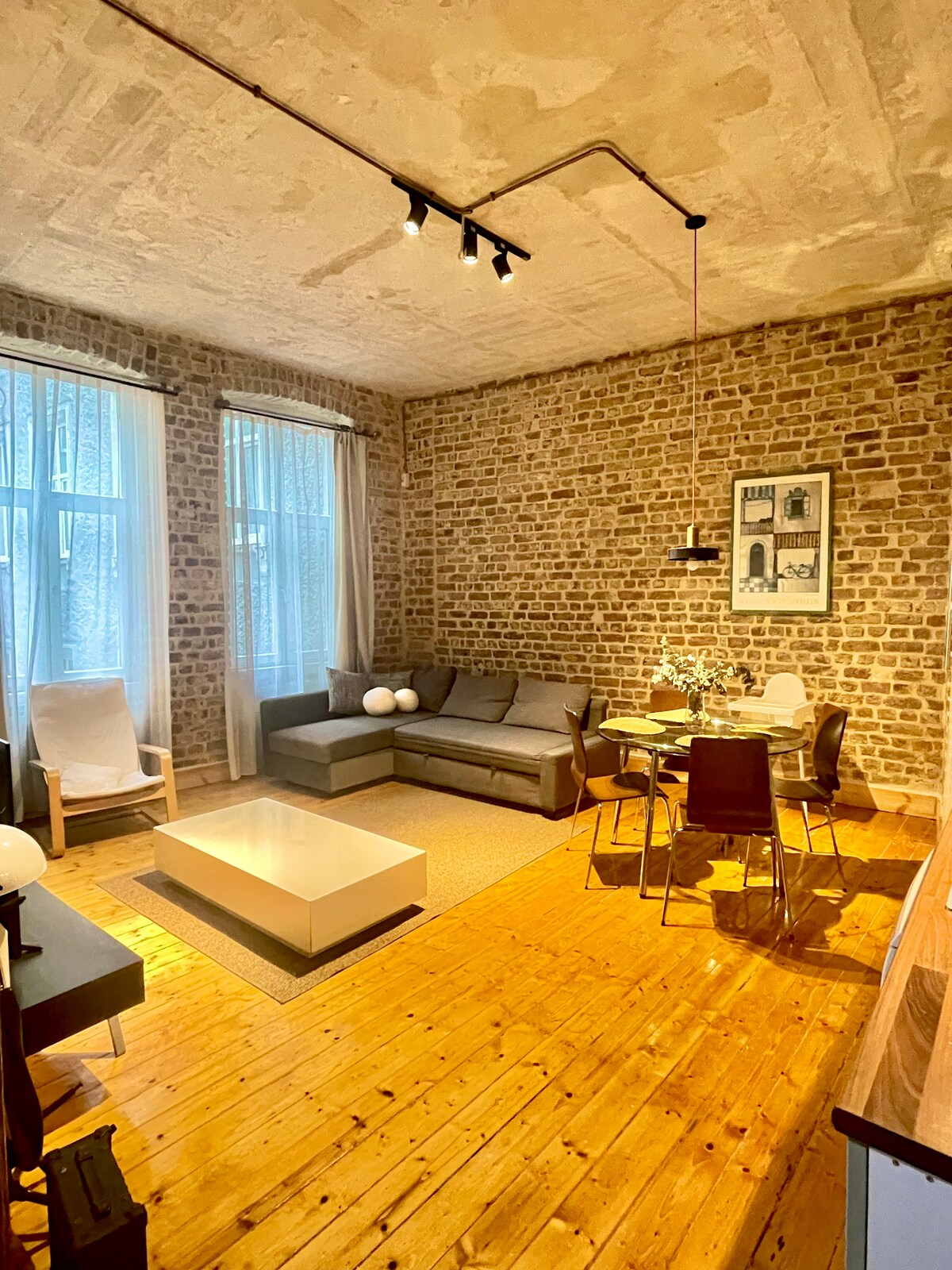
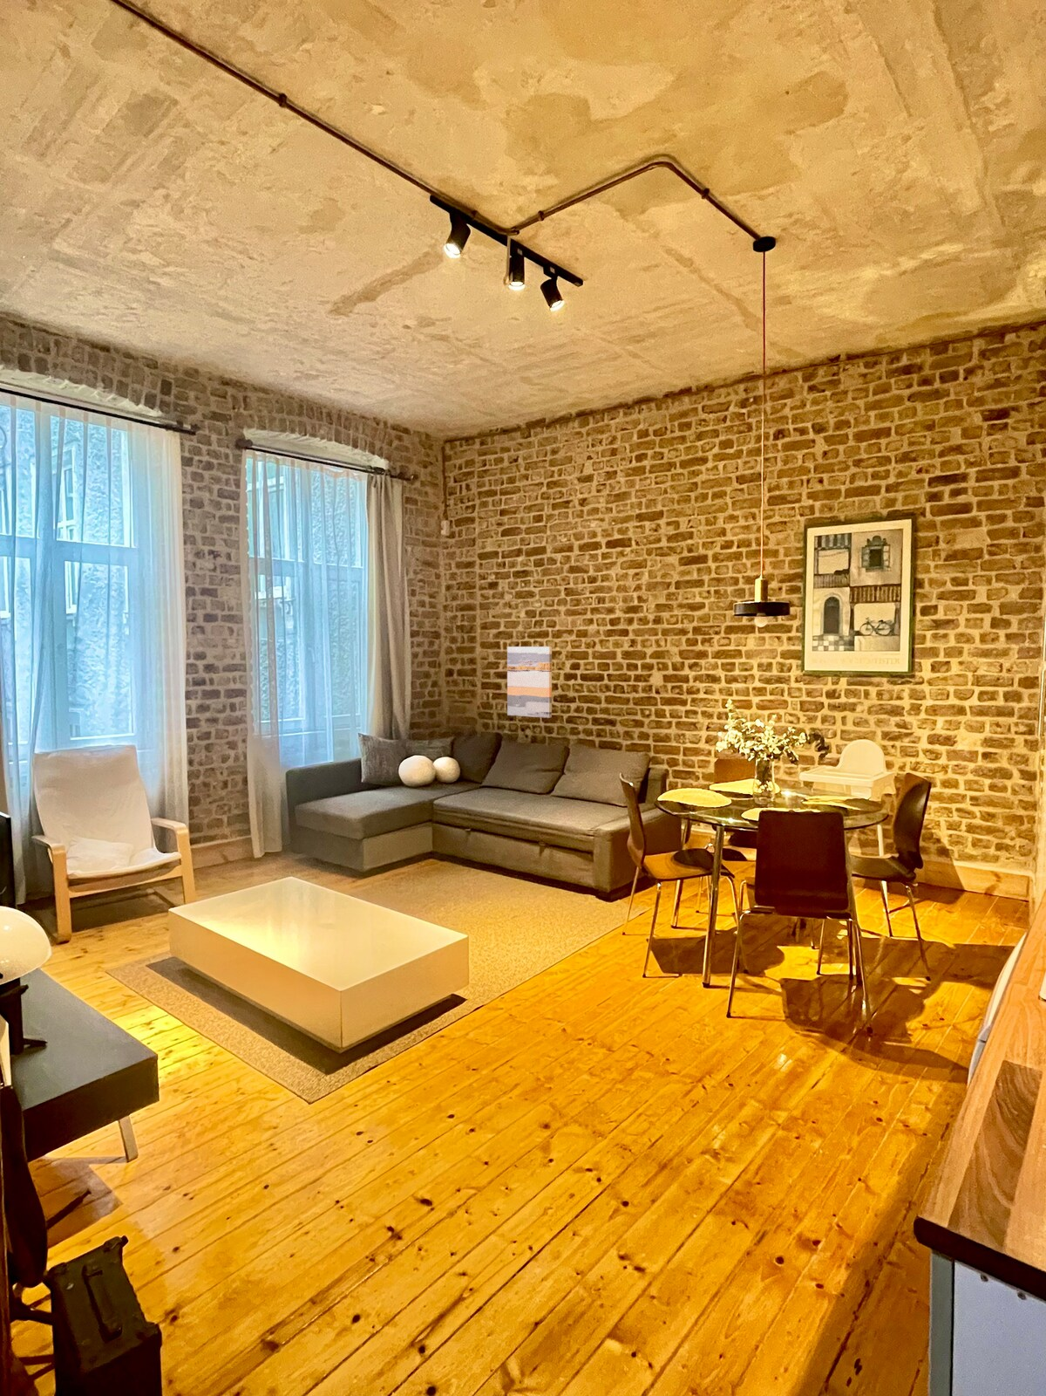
+ wall art (530, 682)
